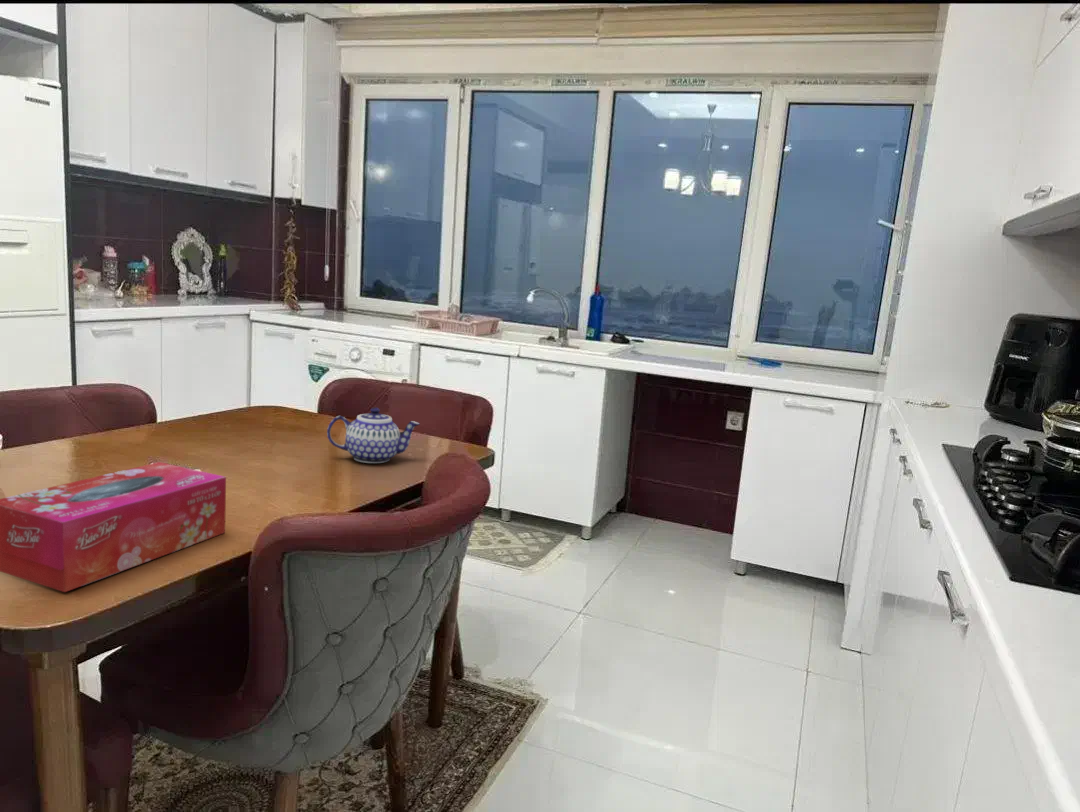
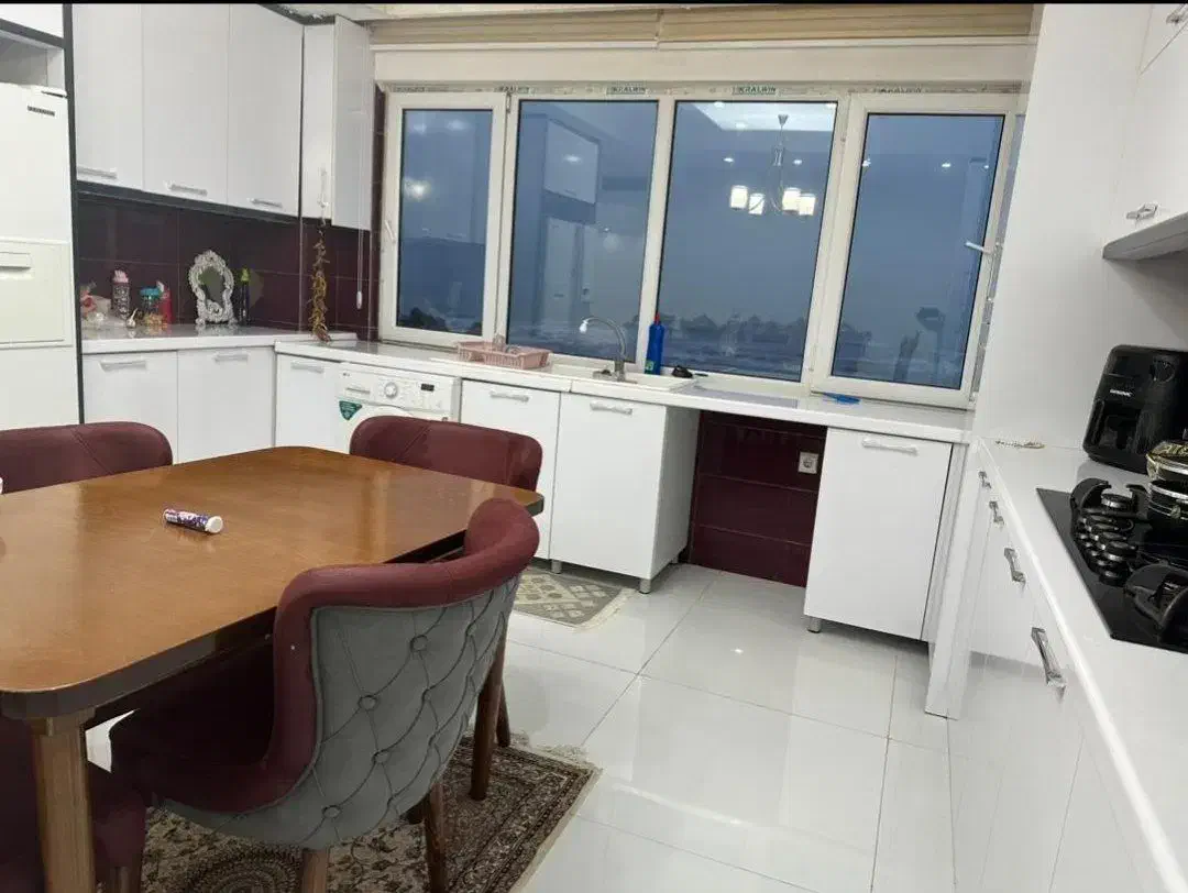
- teapot (373, 433)
- tissue box (118, 518)
